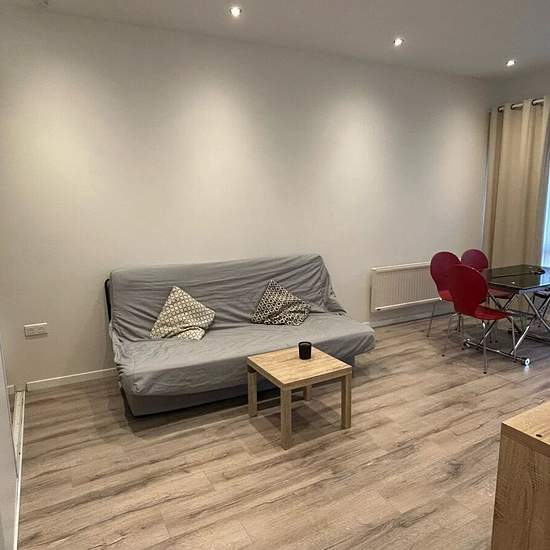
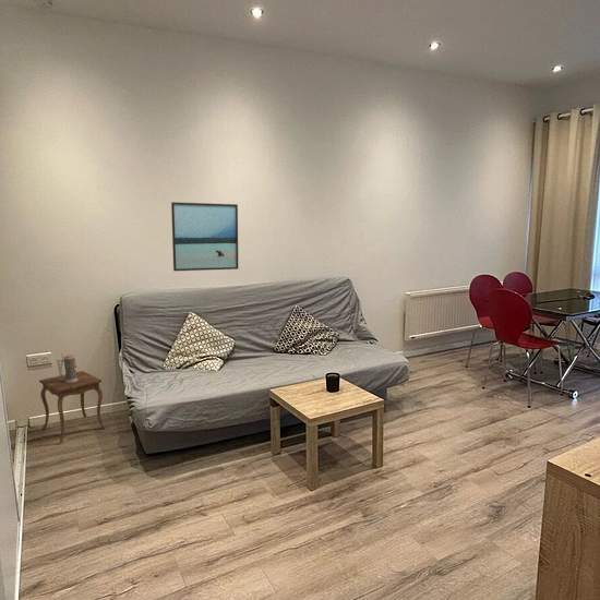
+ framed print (206, 237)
+ side table (71, 391)
